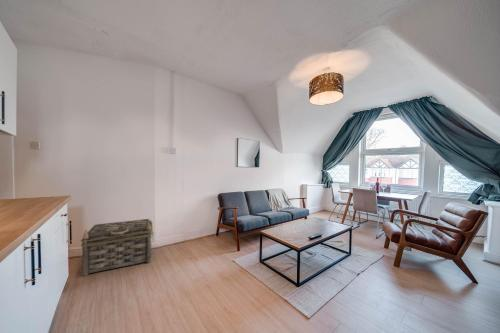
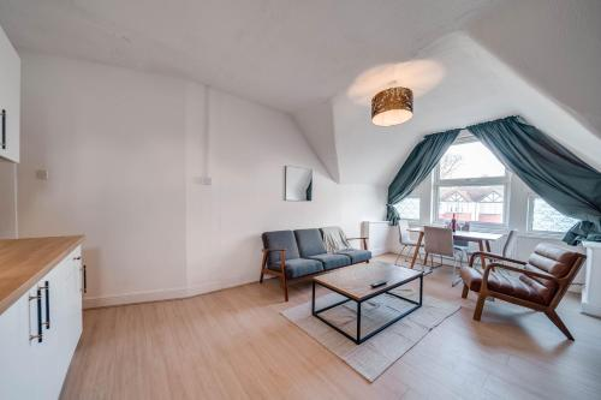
- basket (121, 241)
